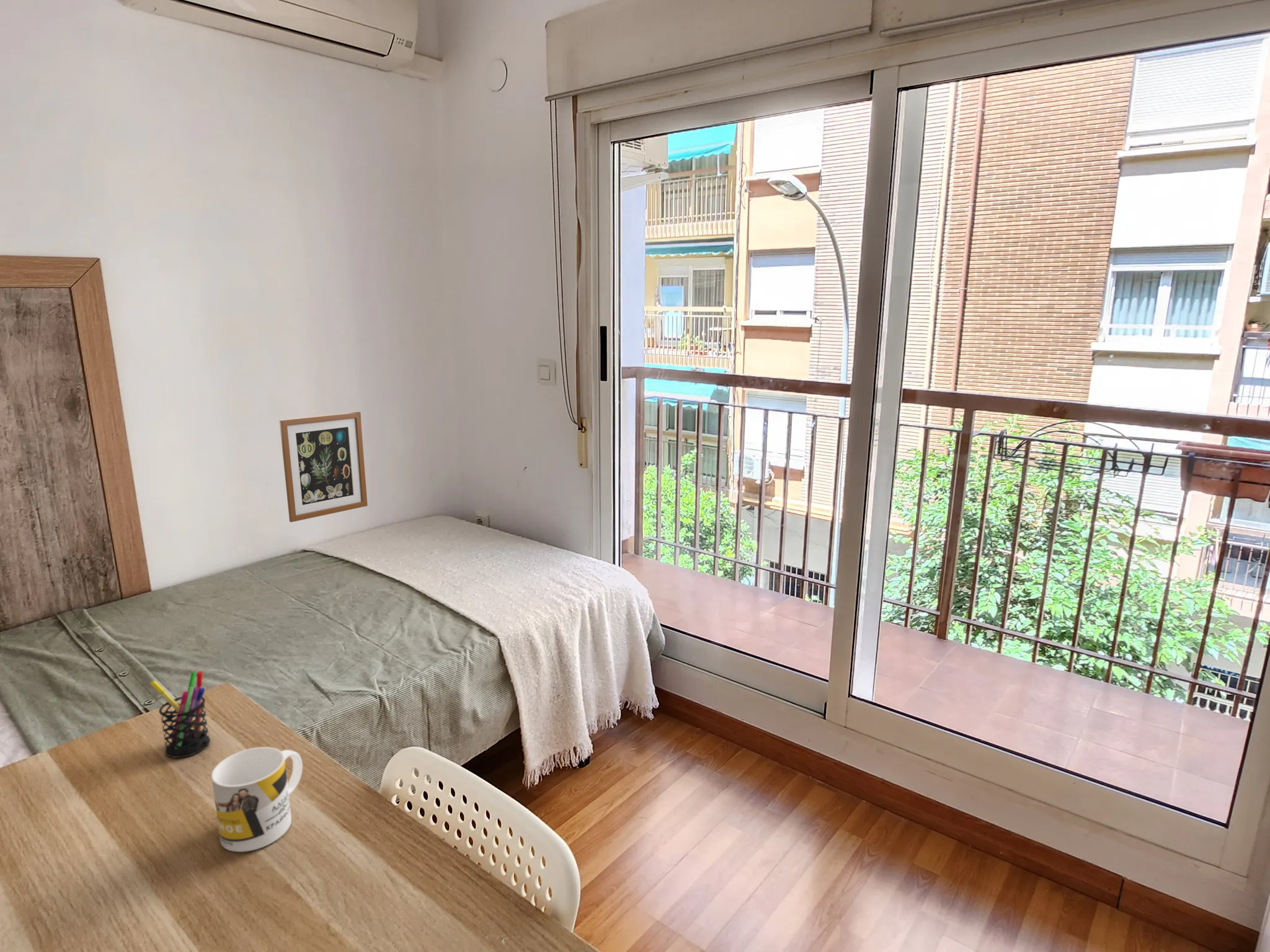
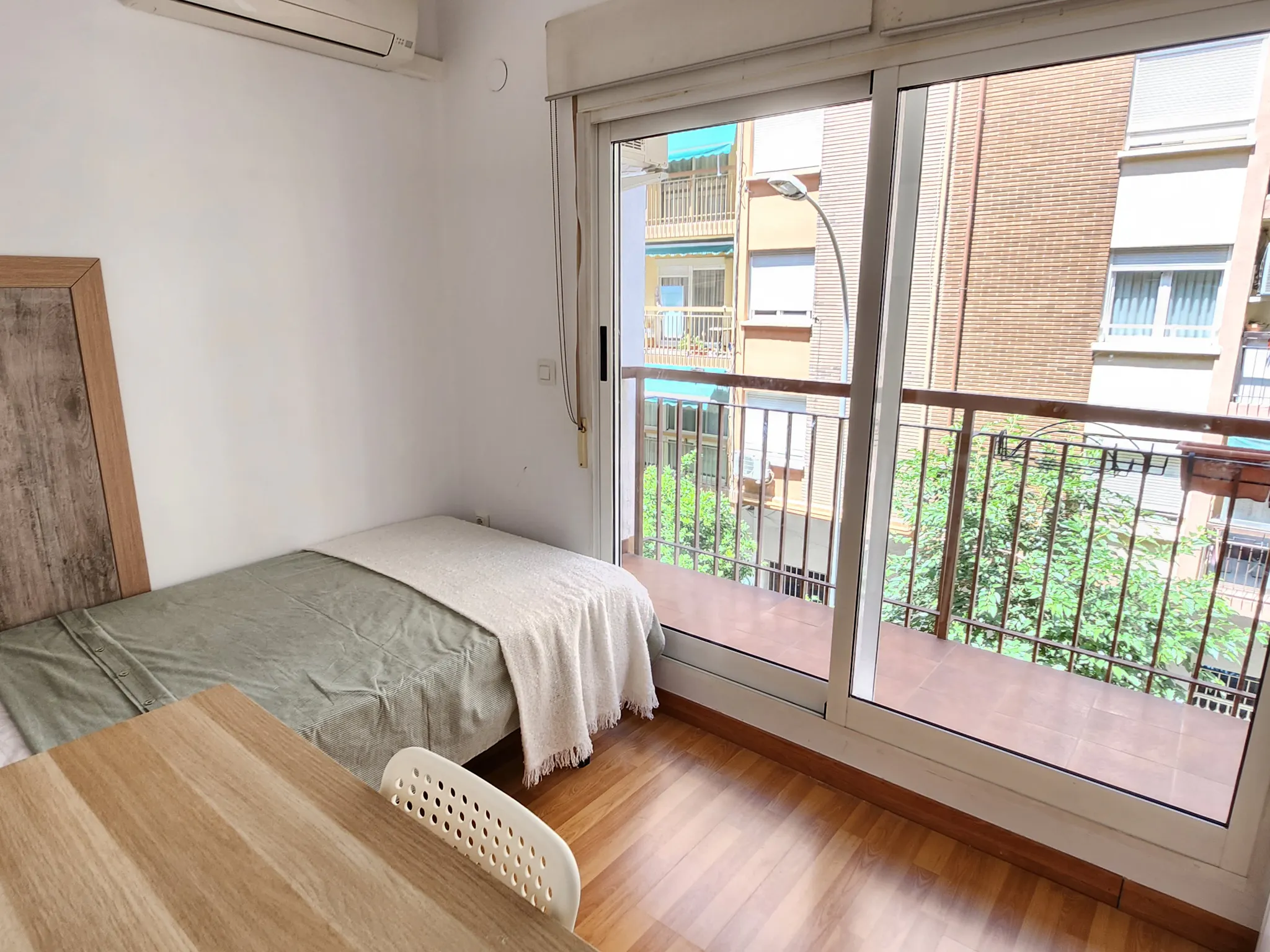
- wall art (326, 465)
- pen holder (187, 708)
- mug (265, 790)
